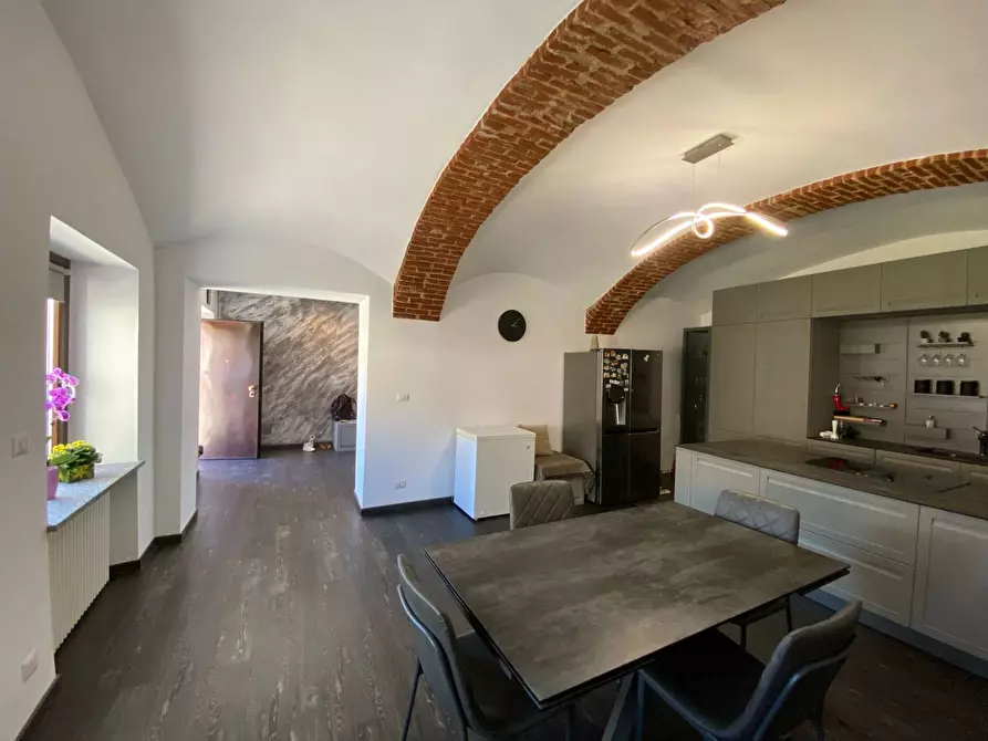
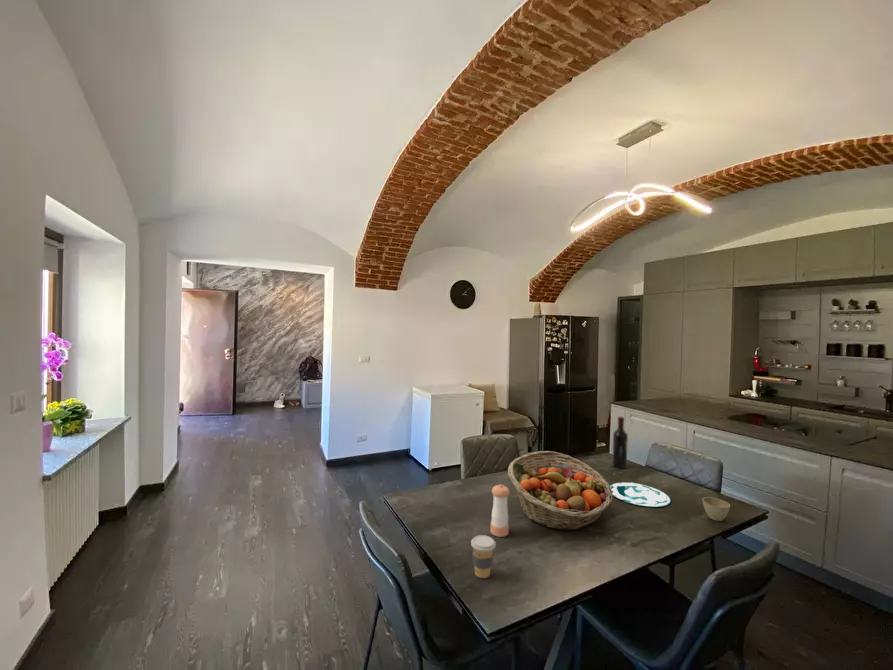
+ flower pot (715, 510)
+ fruit basket (559, 488)
+ plate (638, 491)
+ pepper shaker (500, 508)
+ wine bottle (620, 441)
+ coffee cup (482, 557)
